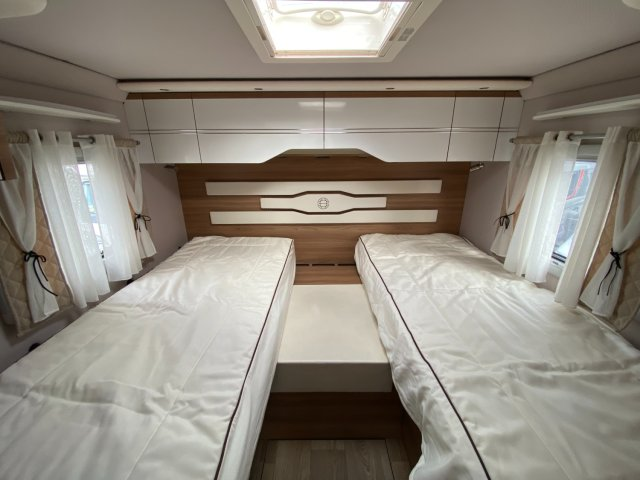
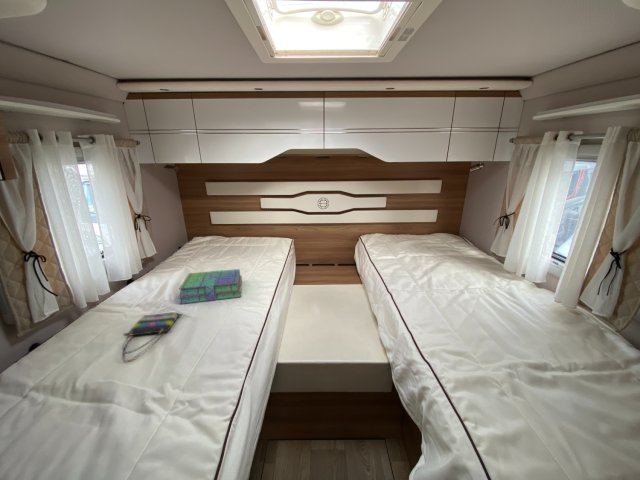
+ tote bag (146, 333)
+ stack of books (212, 284)
